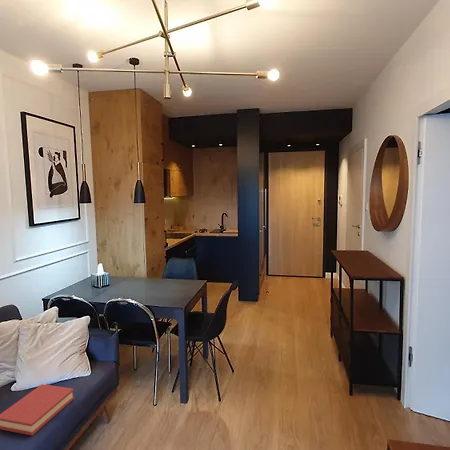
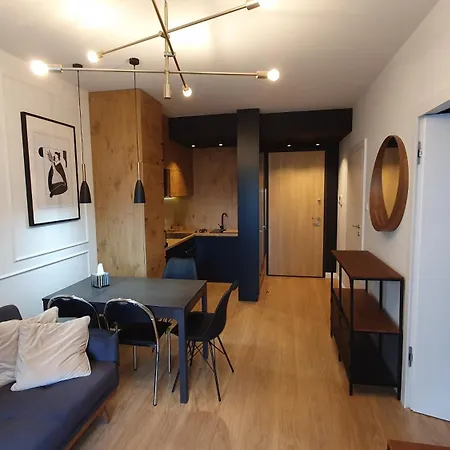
- hardback book (37, 407)
